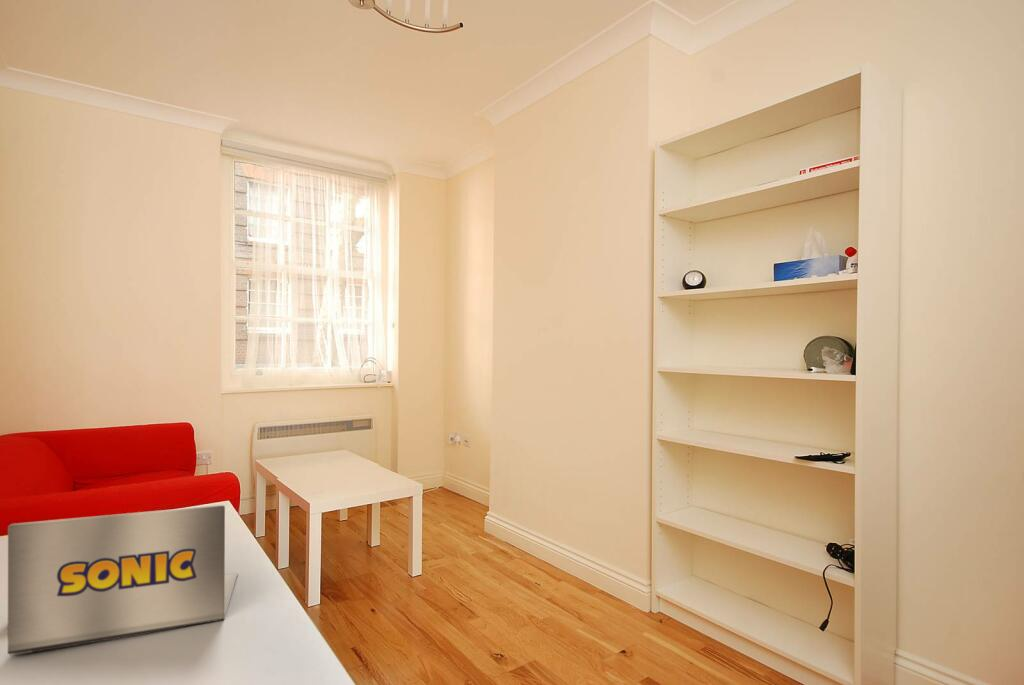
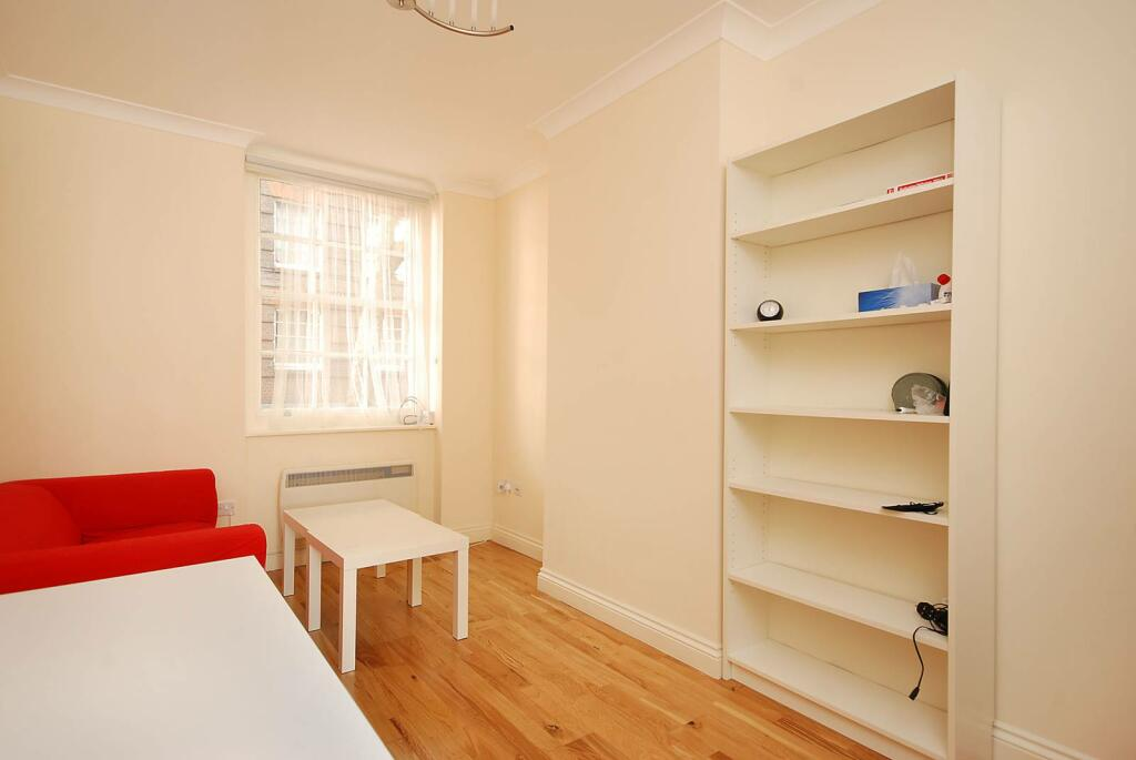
- laptop (121, 556)
